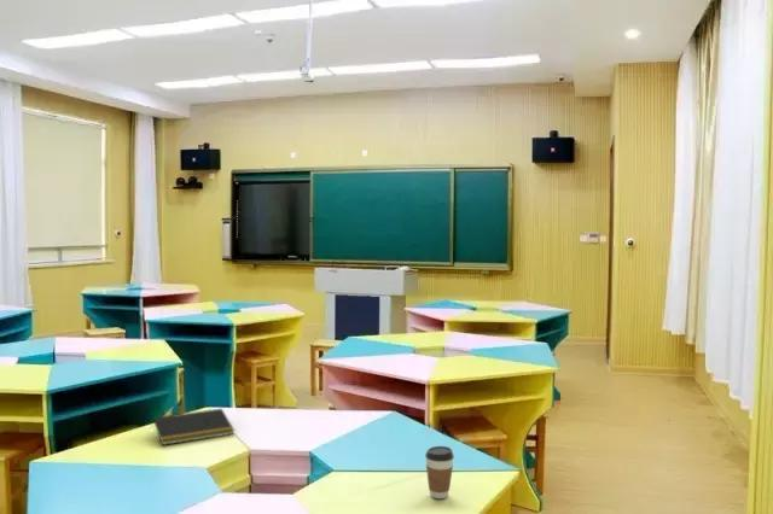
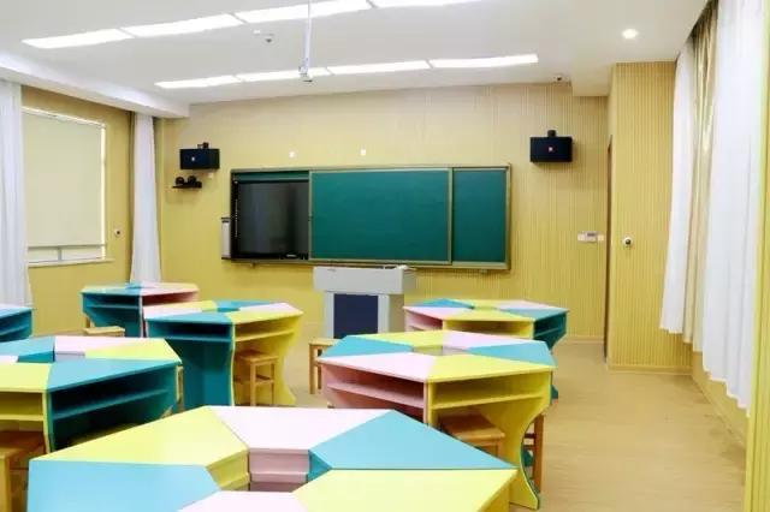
- notepad (193, 425)
- coffee cup (438, 472)
